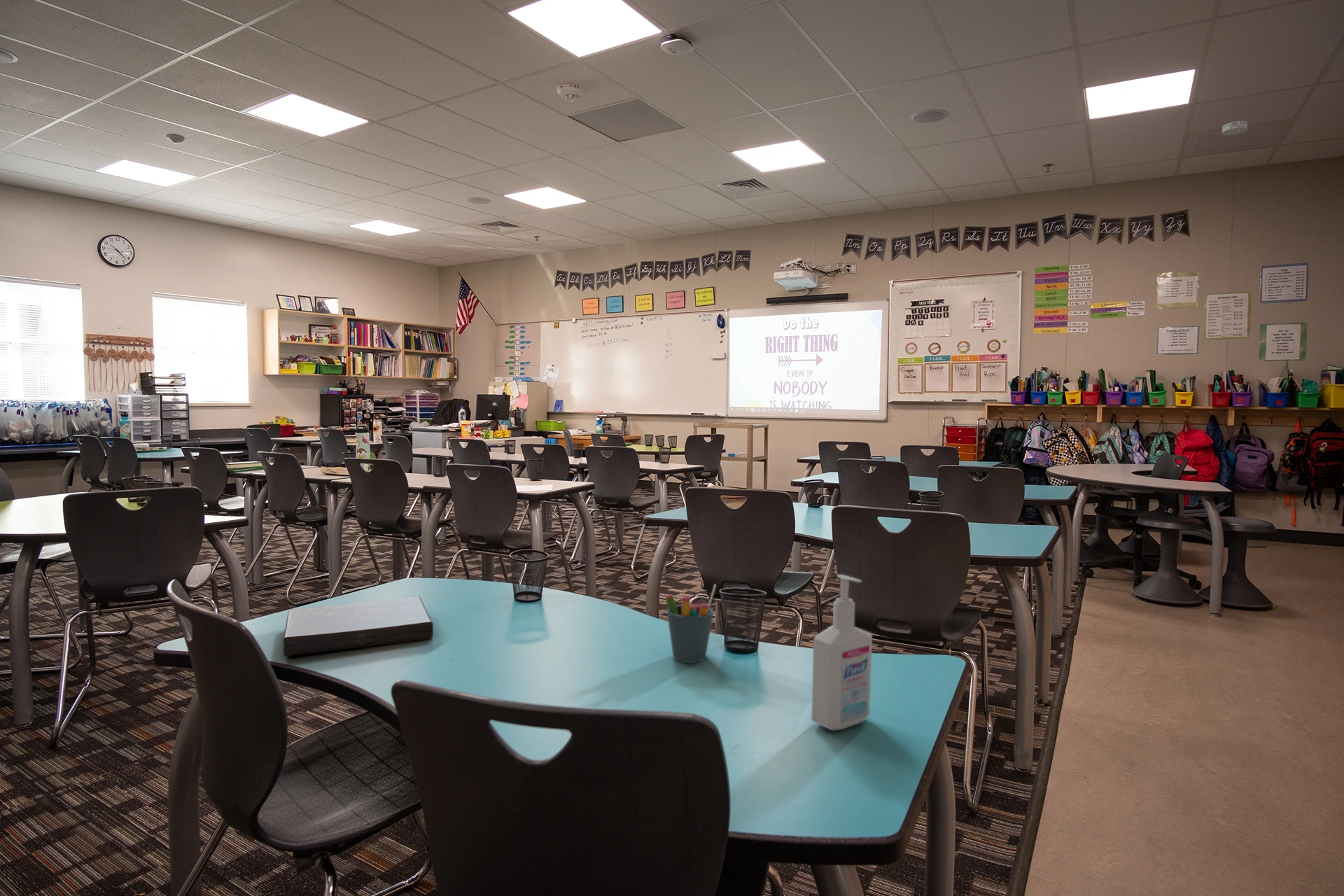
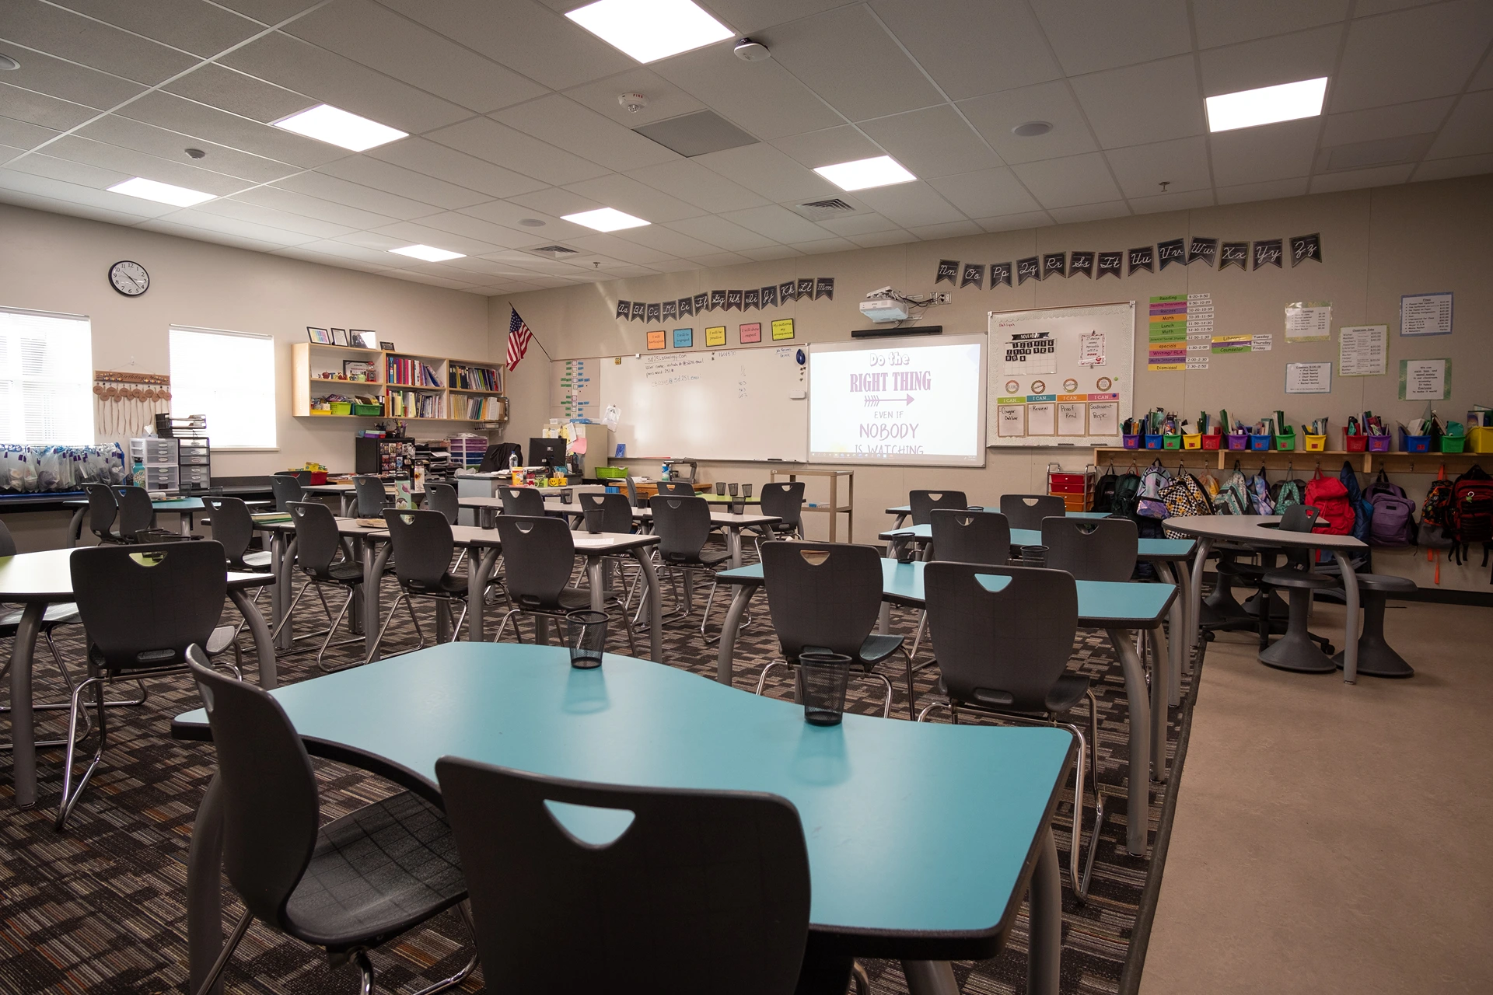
- pen holder (690, 622)
- bottle (844, 650)
- book (358, 623)
- smoke detector (1234, 127)
